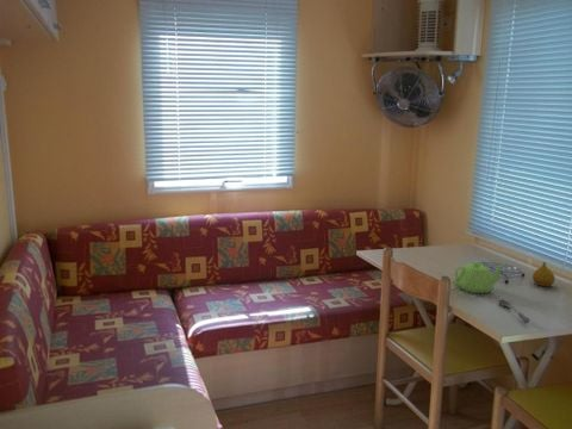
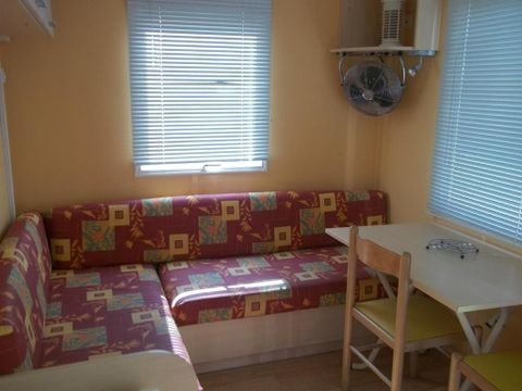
- fruit (543, 273)
- teapot (478, 275)
- soupspoon (512, 309)
